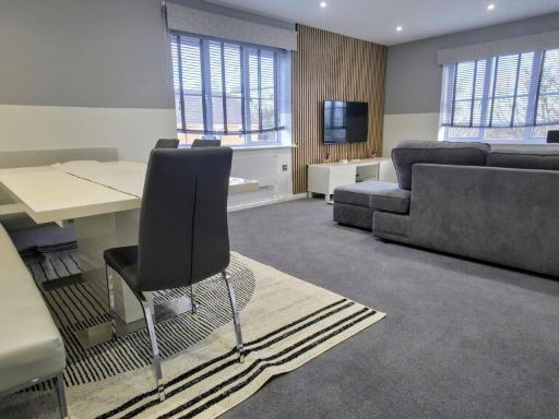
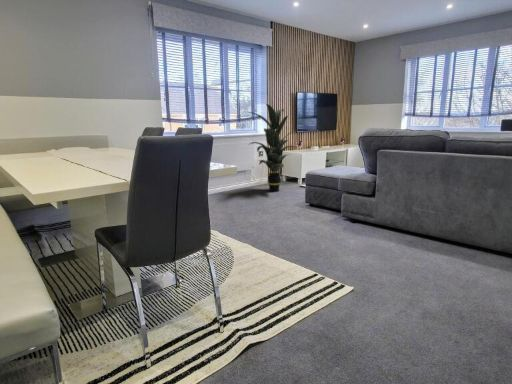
+ indoor plant (270, 148)
